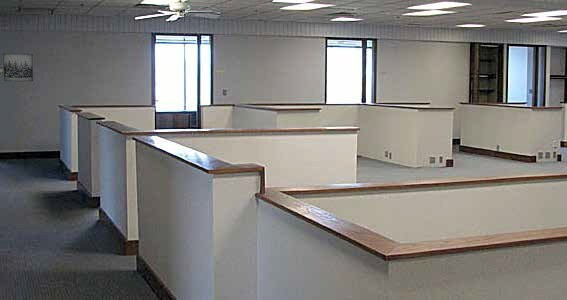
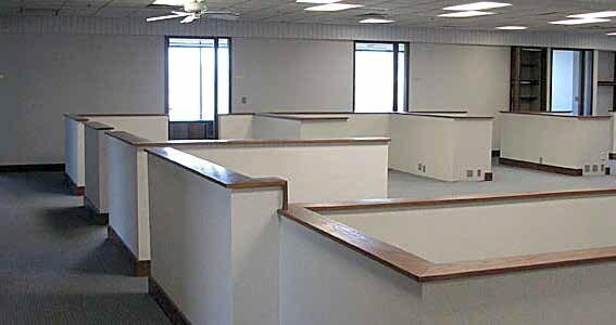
- wall art (18, 67)
